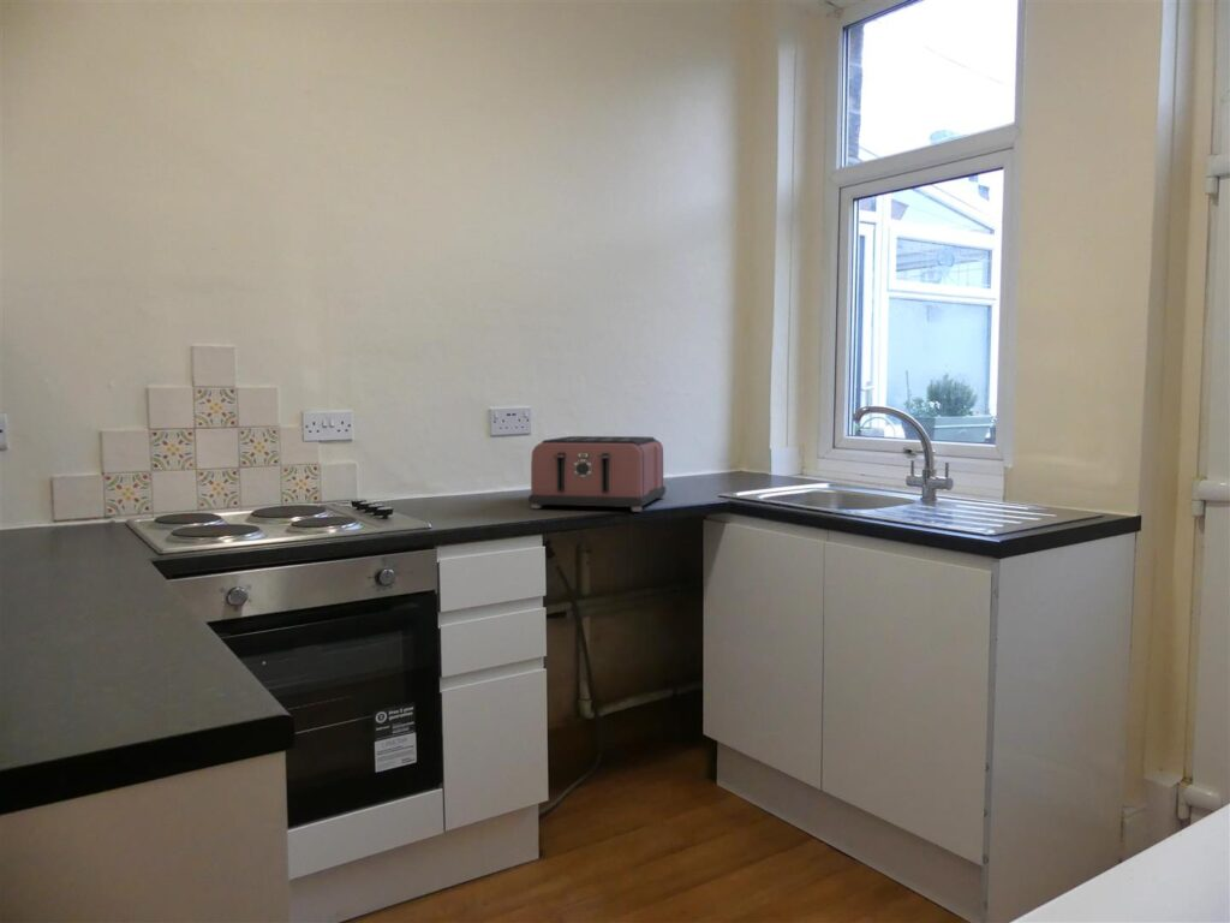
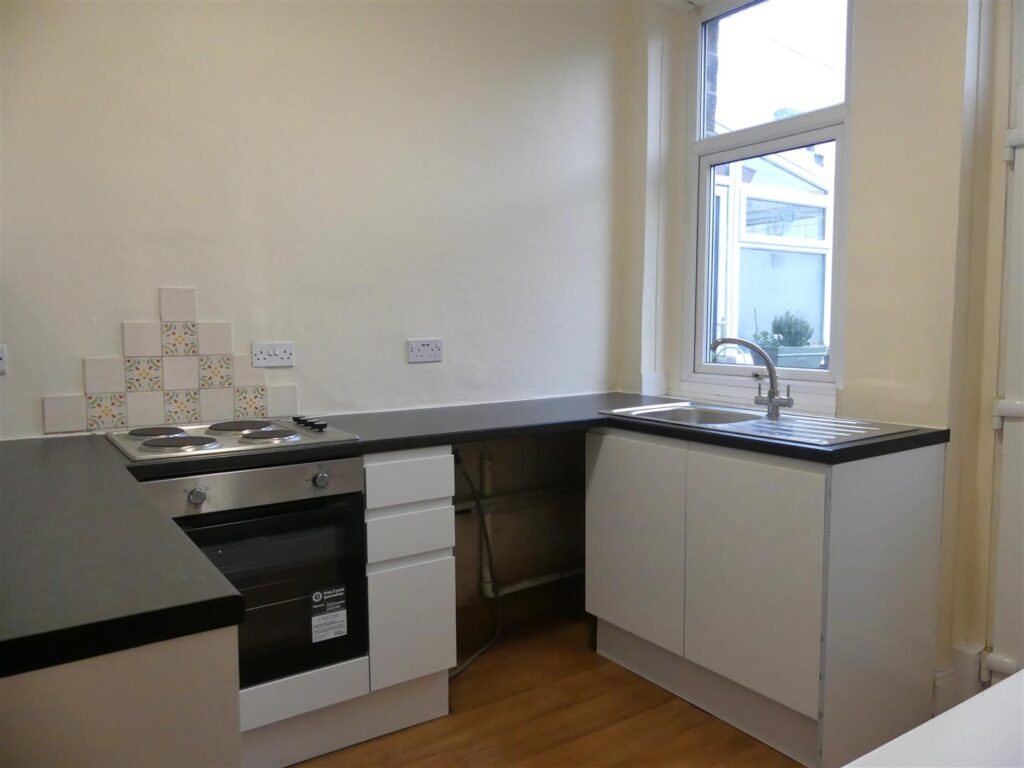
- toaster (598, 471)
